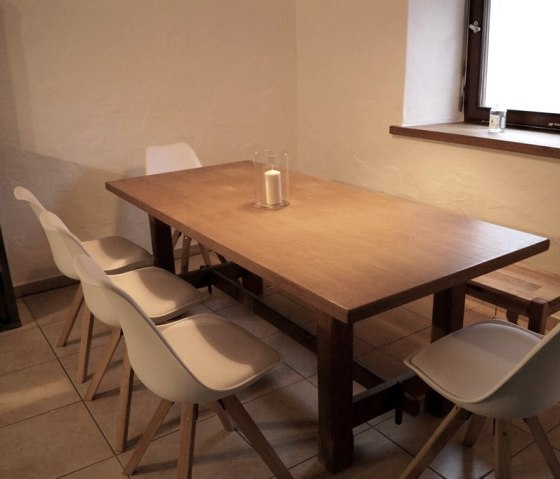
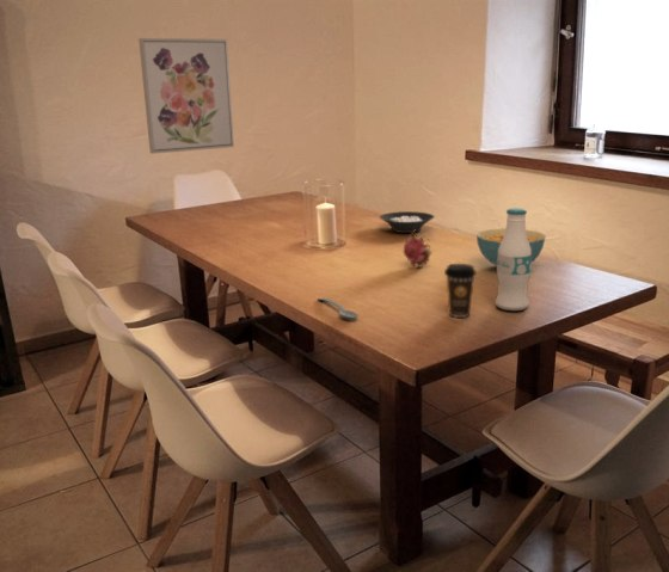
+ fruit (417, 247)
+ wall art (189, 96)
+ spoon (337, 306)
+ cereal bowl (499, 245)
+ milk bottle (514, 258)
+ coffee cup (460, 290)
+ cereal bowl (406, 222)
